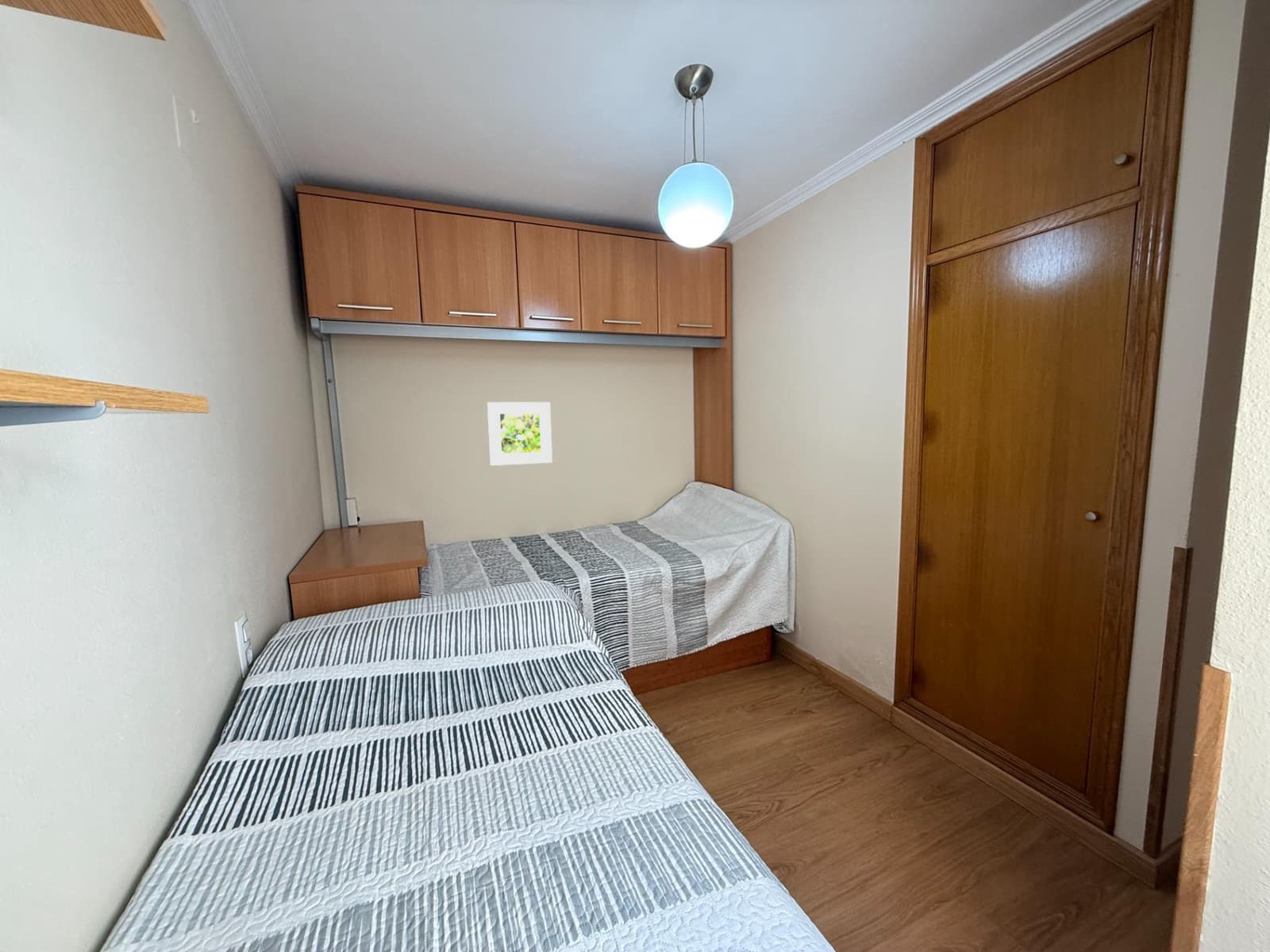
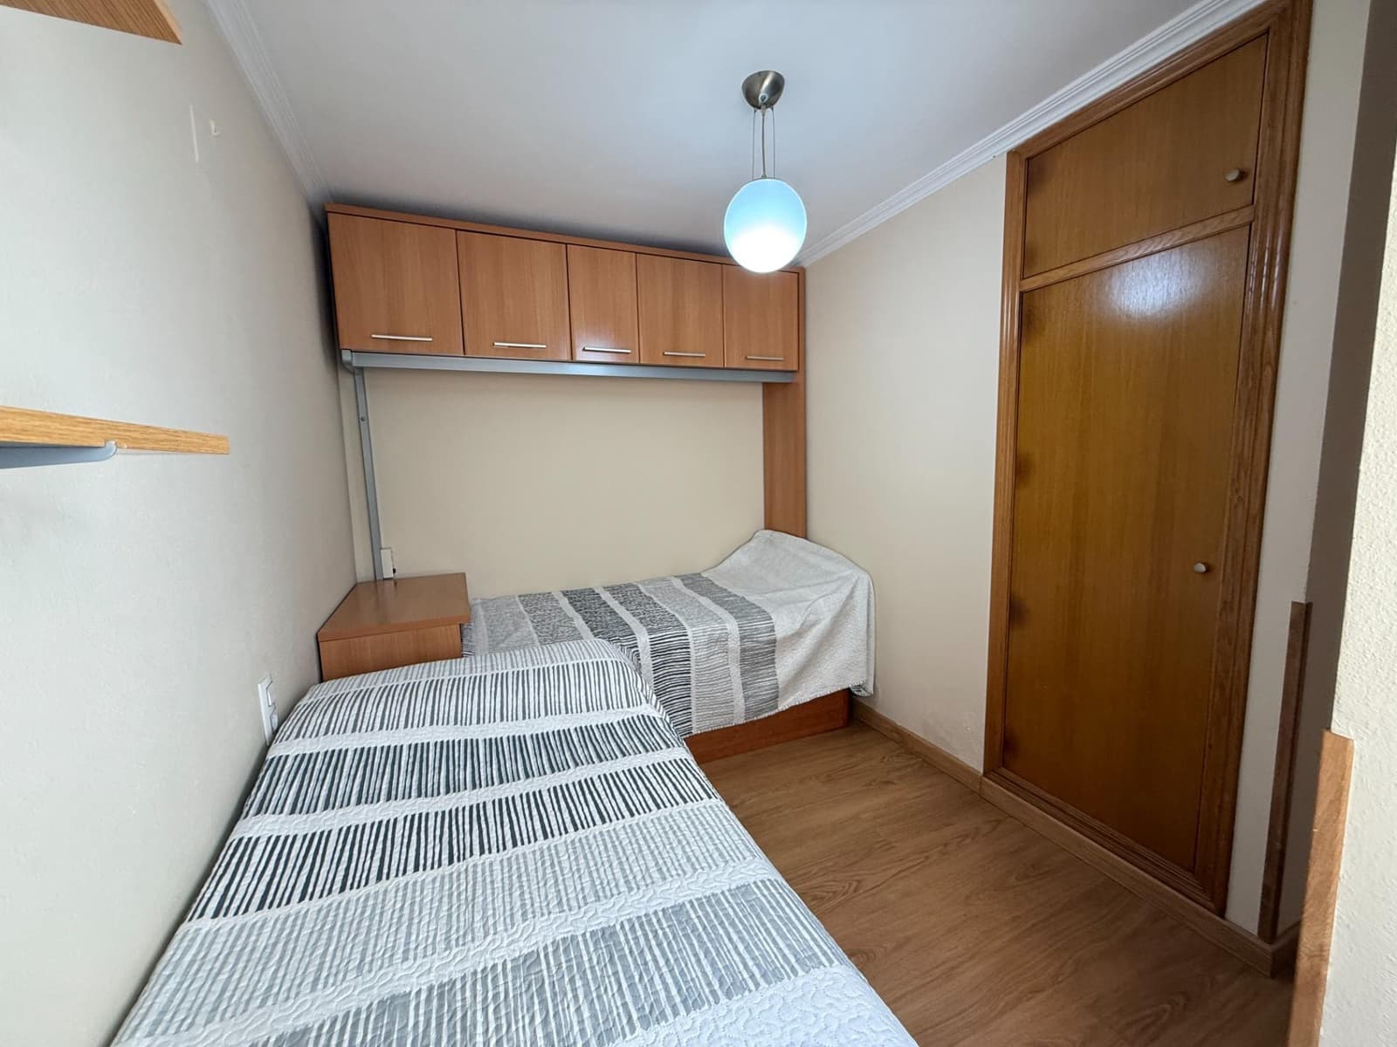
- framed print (520, 433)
